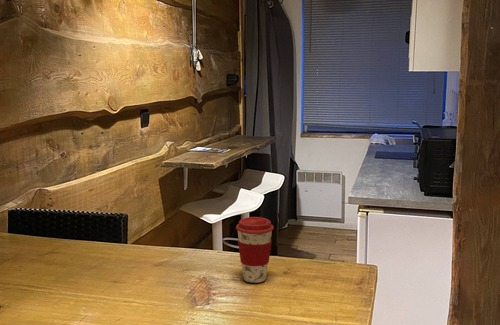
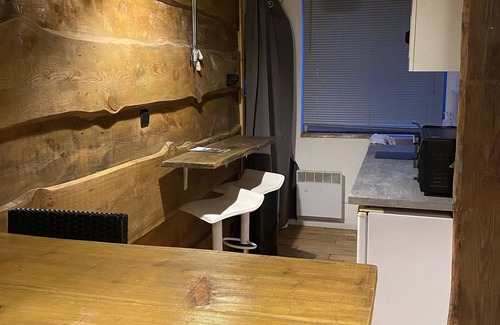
- coffee cup (254, 250)
